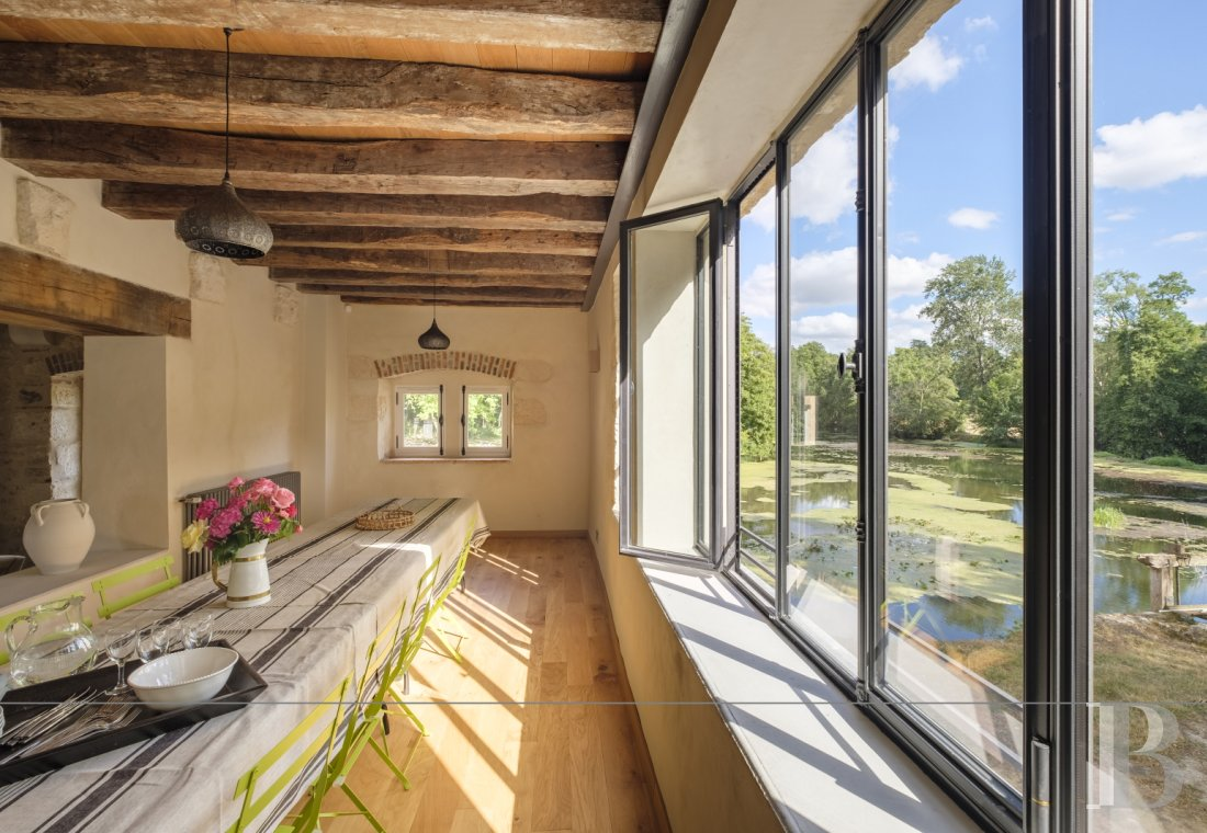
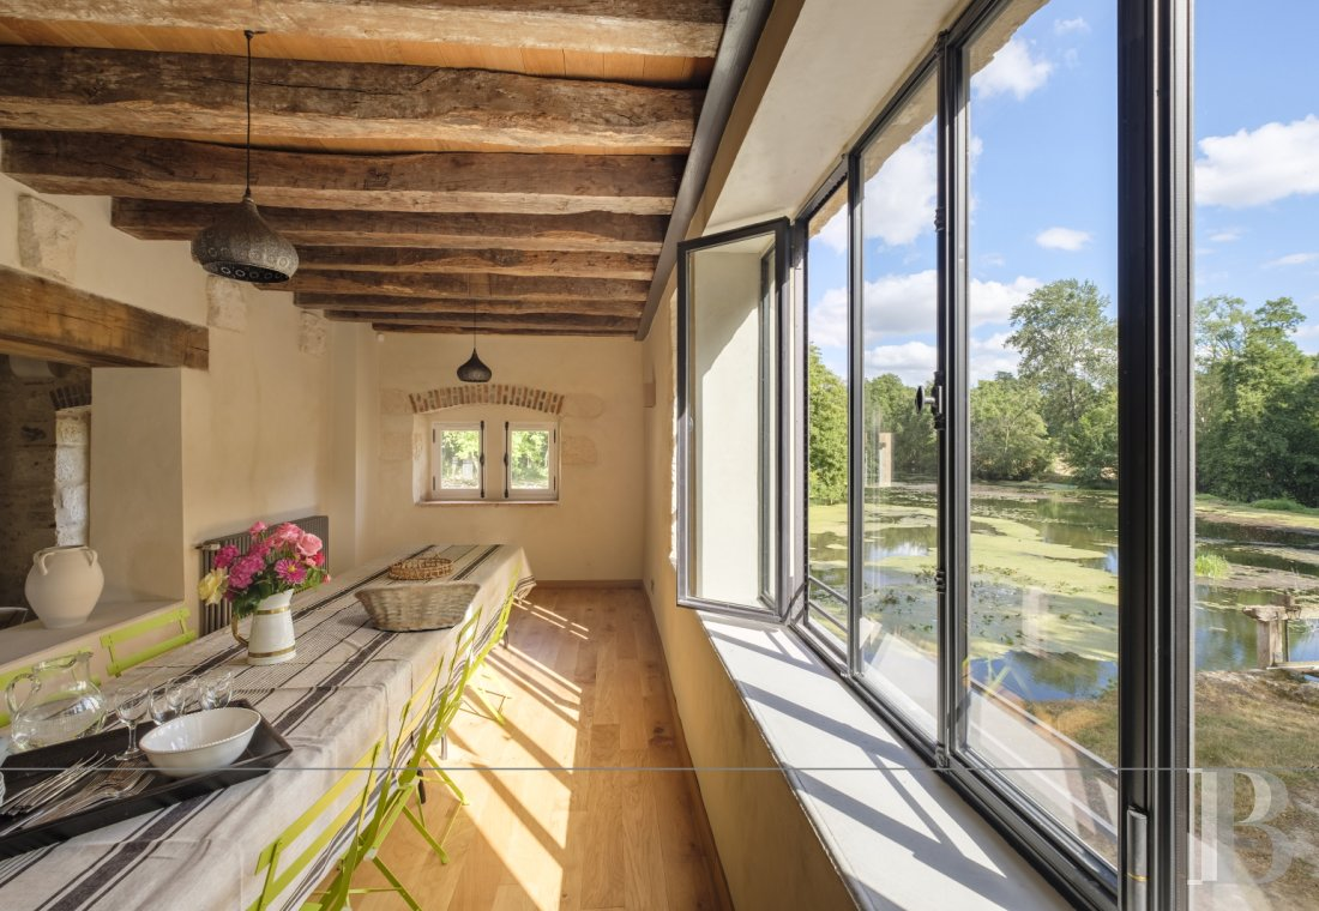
+ fruit basket (418, 599)
